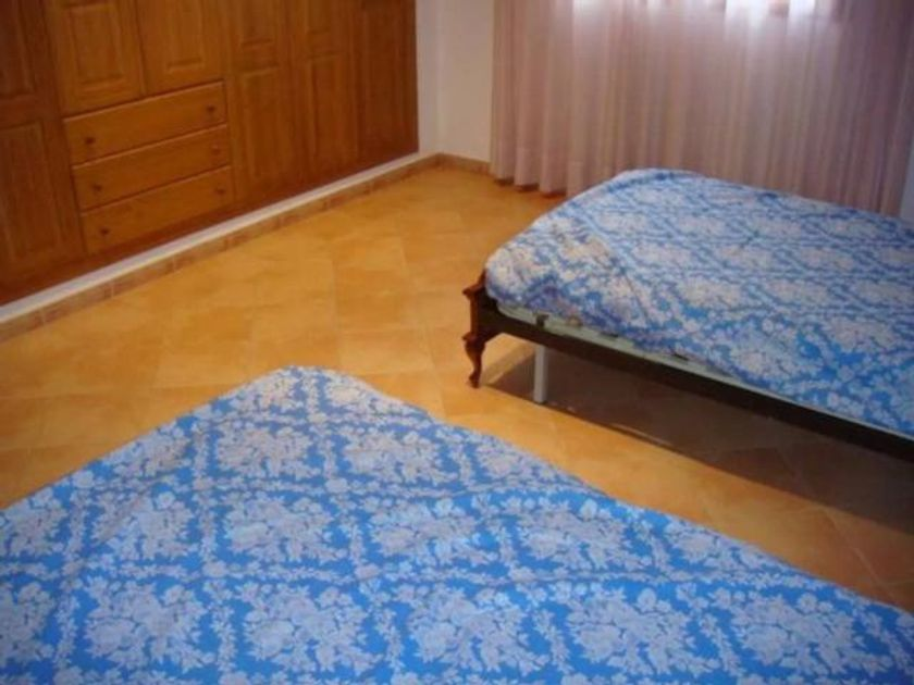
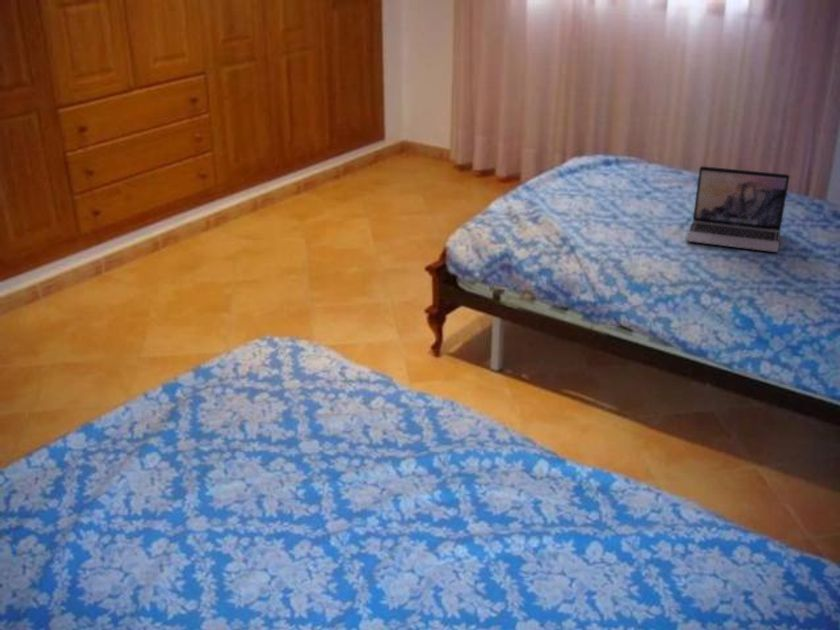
+ laptop (737, 208)
